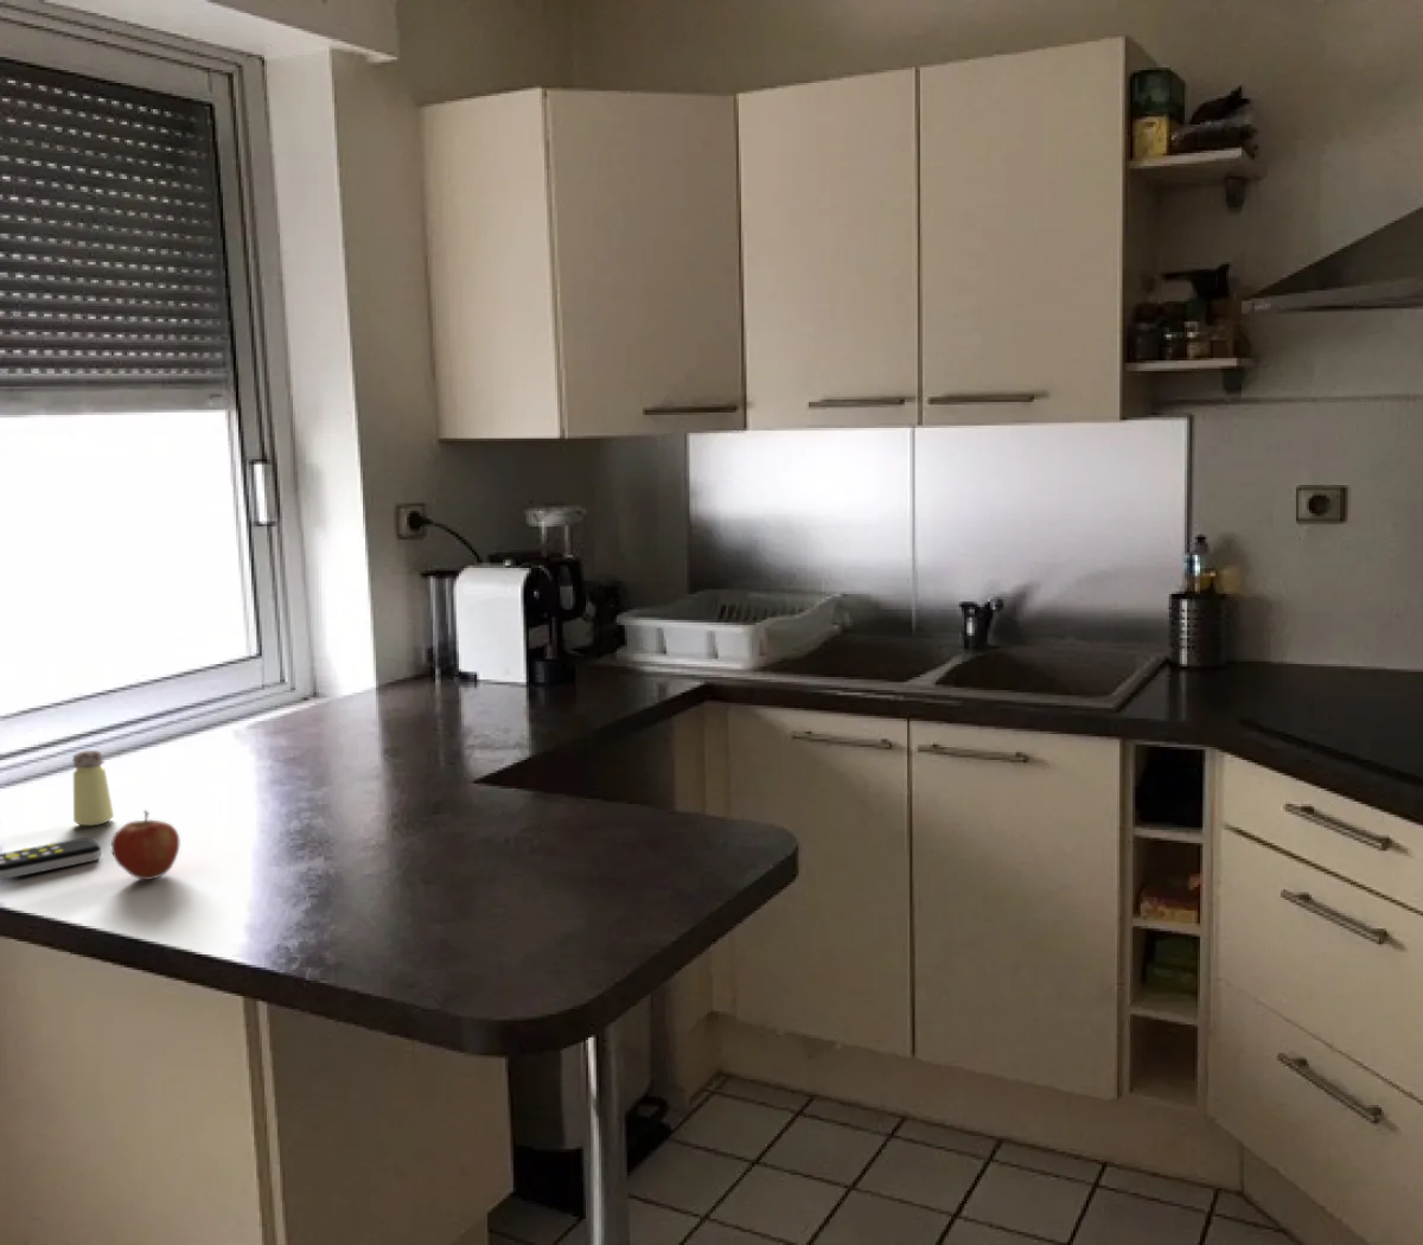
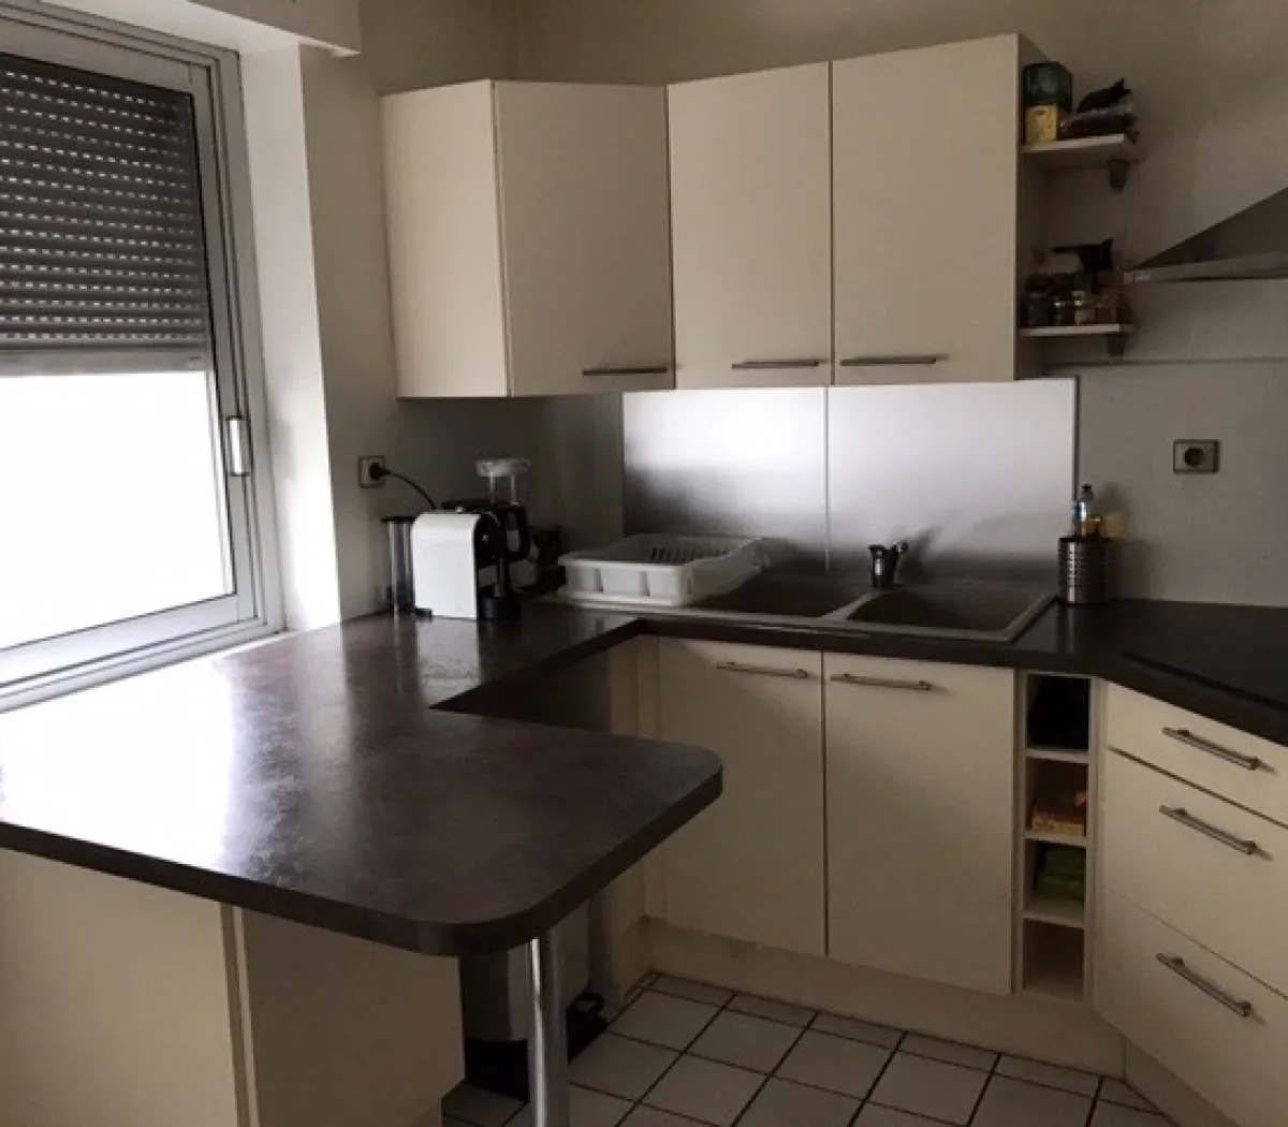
- remote control (42, 858)
- saltshaker (90, 786)
- apple (145, 845)
